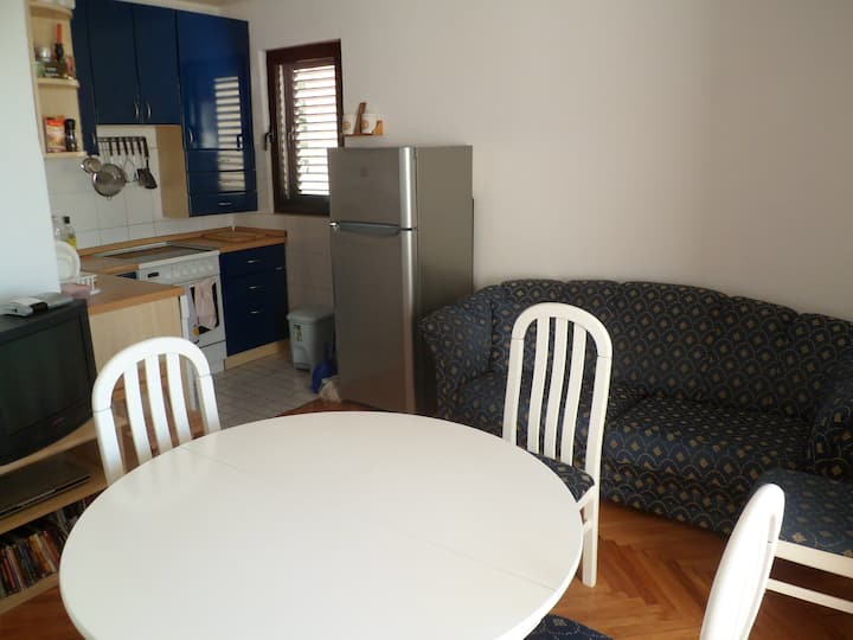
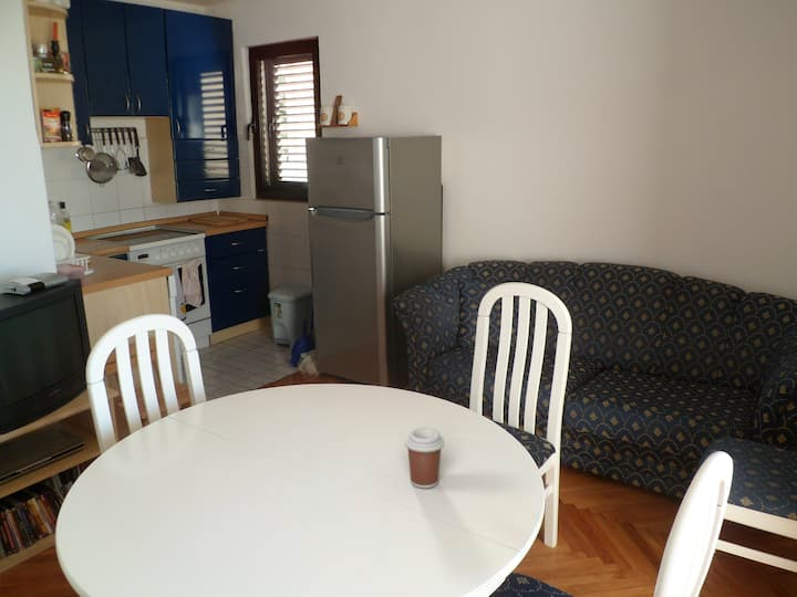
+ coffee cup (424, 457)
